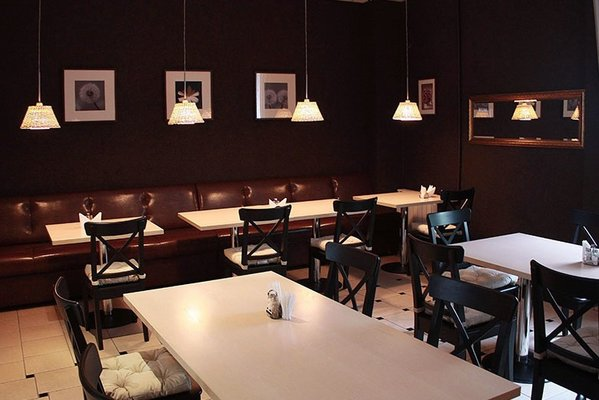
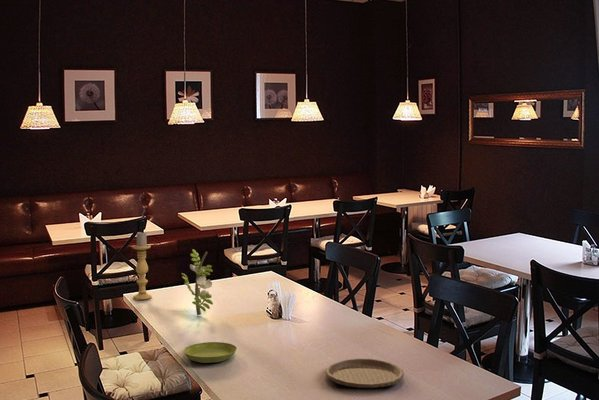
+ candle holder (141, 264)
+ plate (364, 373)
+ saucer (210, 352)
+ flower (201, 282)
